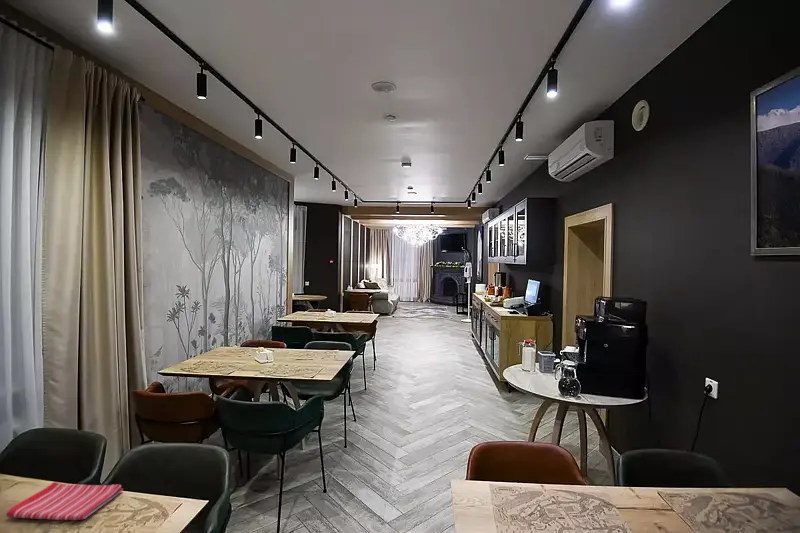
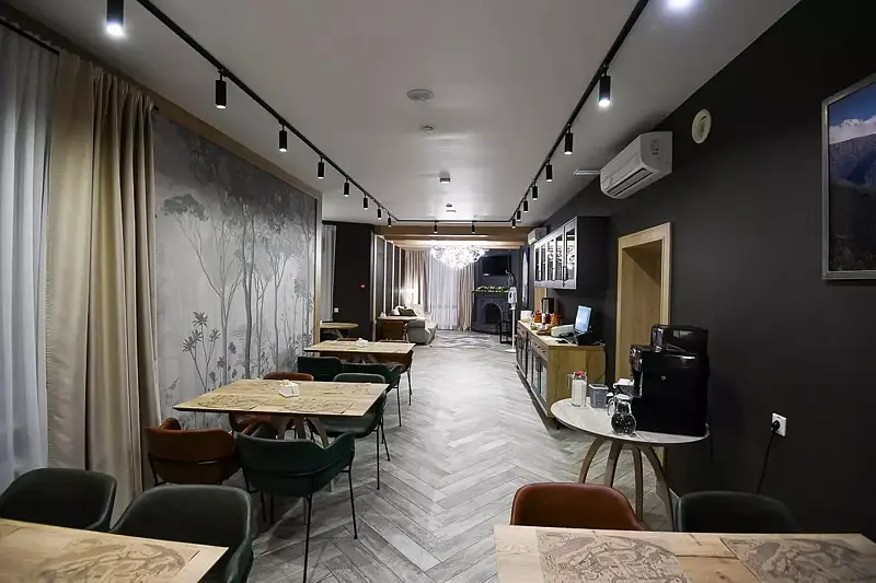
- dish towel (67, 499)
